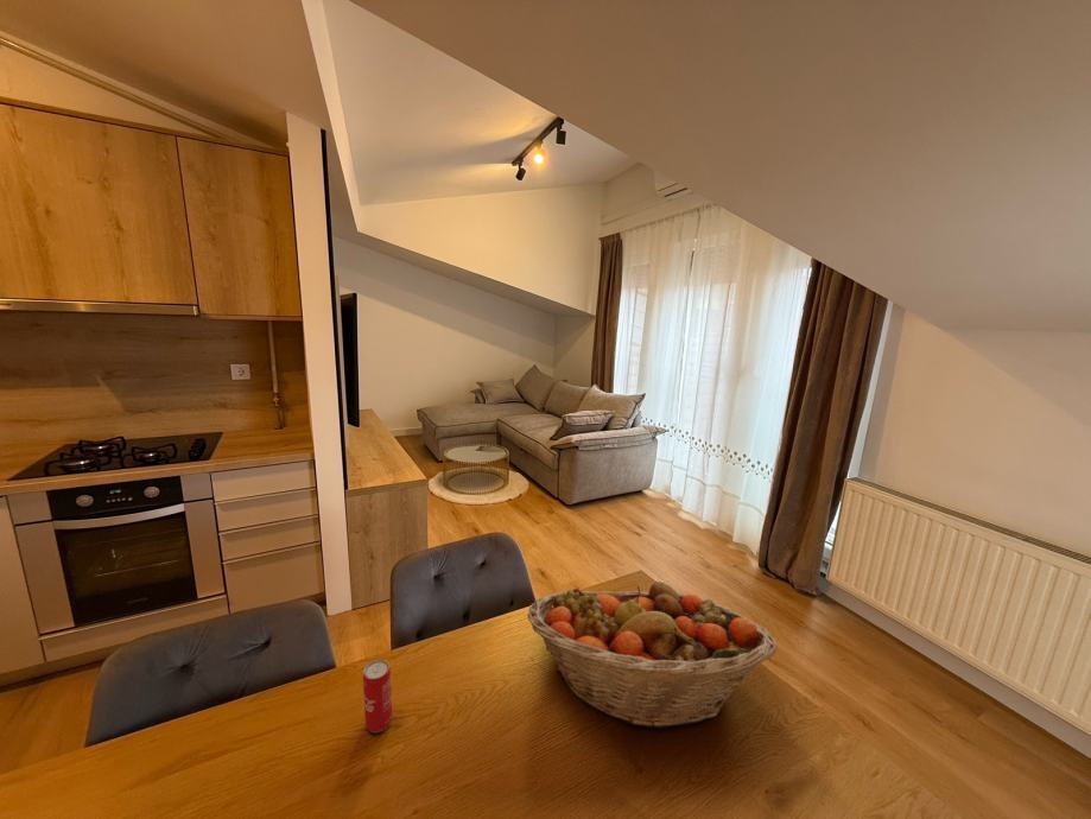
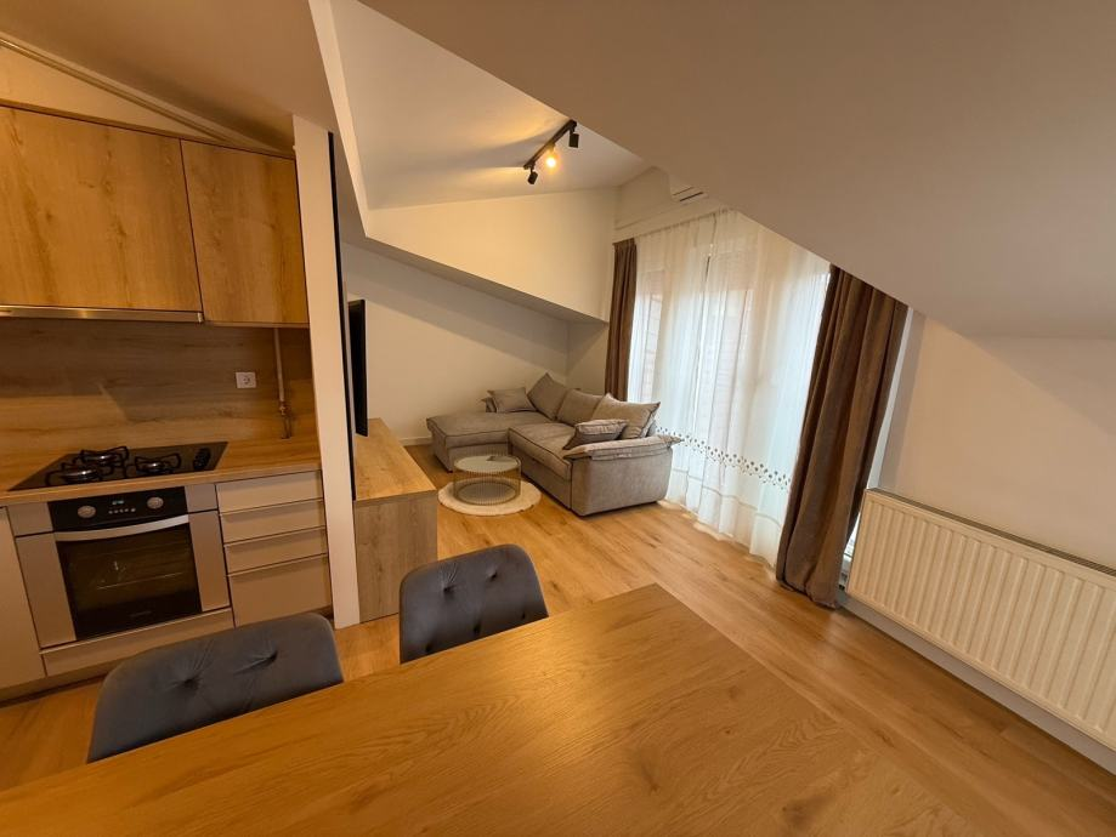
- fruit basket (642, 637)
- beverage can (378, 696)
